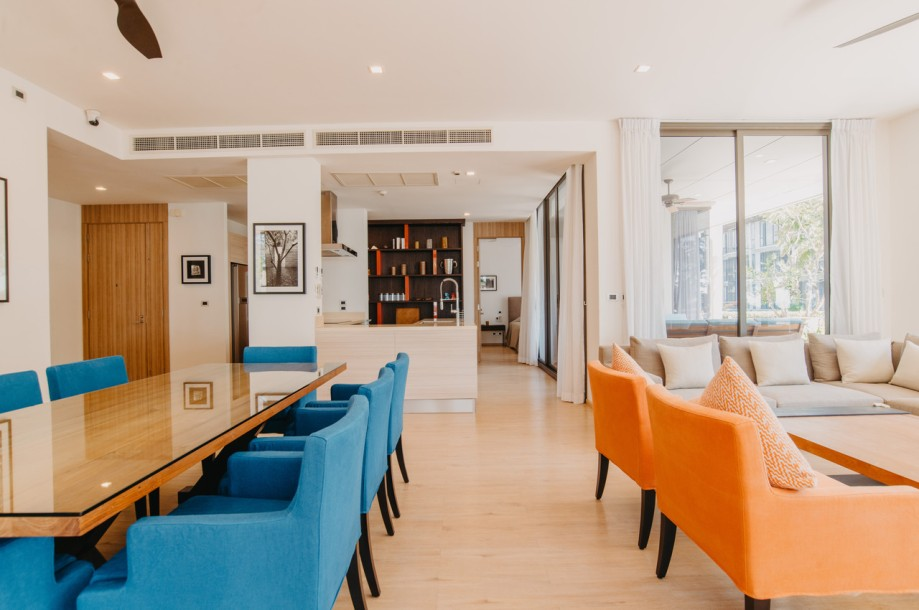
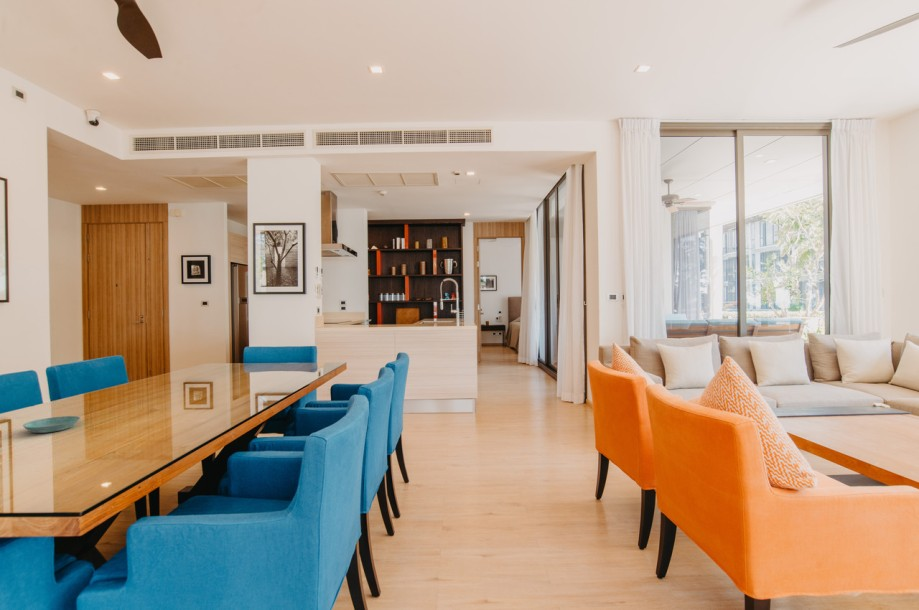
+ saucer (52, 425)
